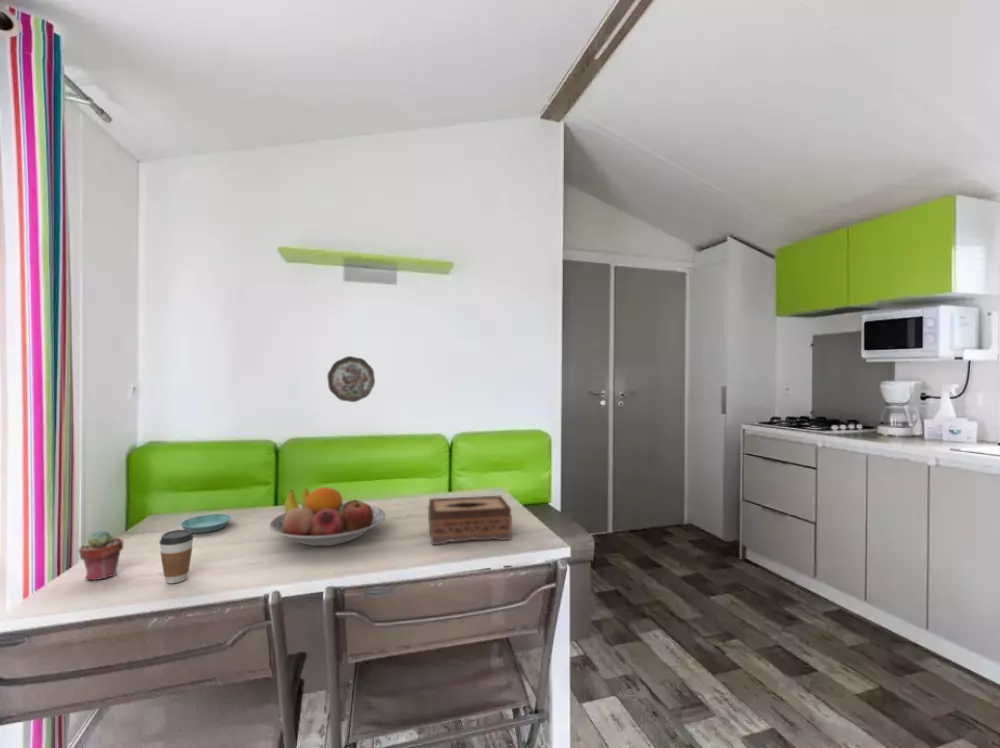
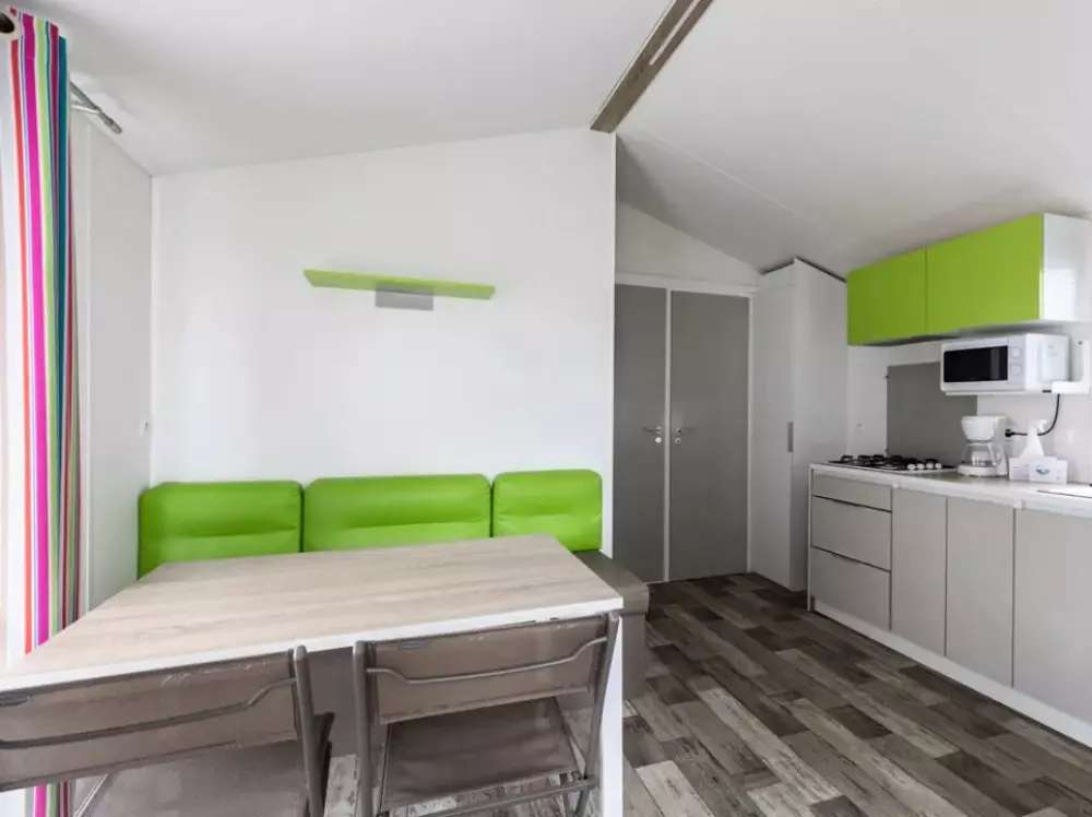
- potted succulent (101, 552)
- decorative plate (351, 379)
- tissue box (468, 518)
- coffee cup (176, 556)
- fruit bowl (329, 513)
- saucer (206, 524)
